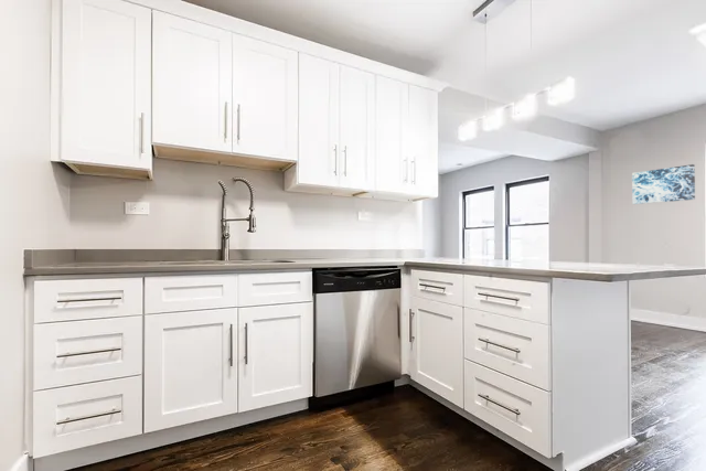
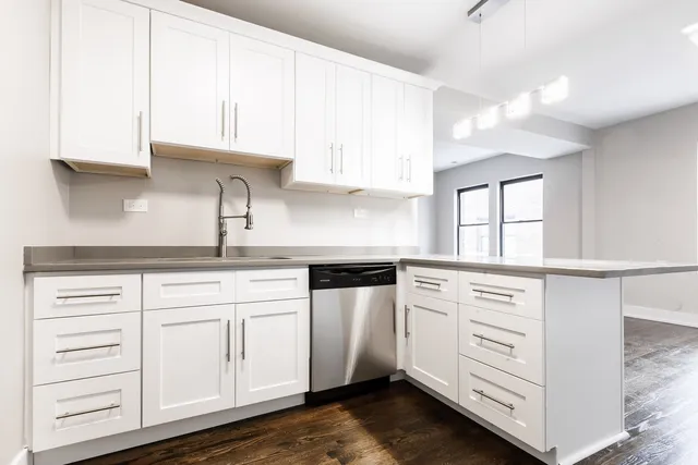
- wall art (661, 185)
